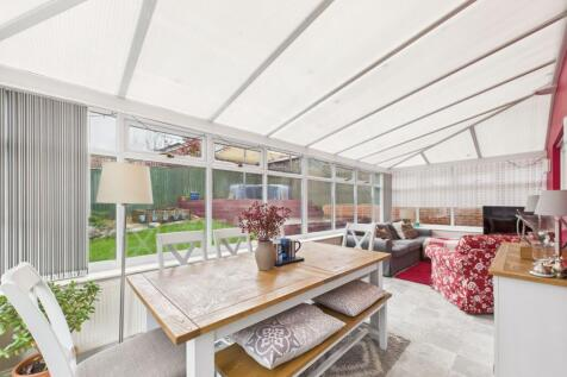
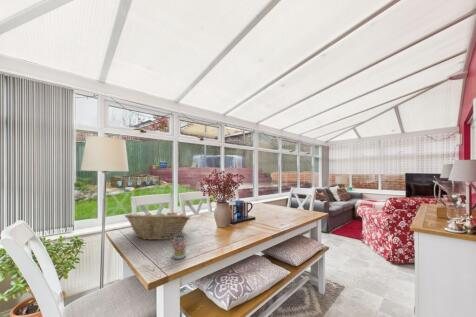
+ fruit basket (158, 221)
+ beverage can (178, 246)
